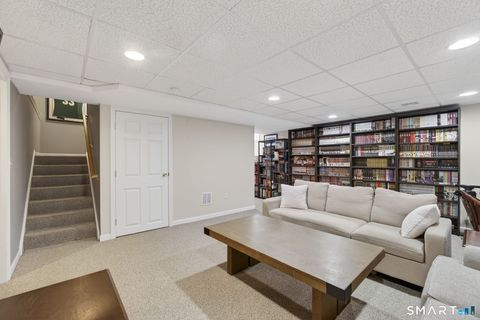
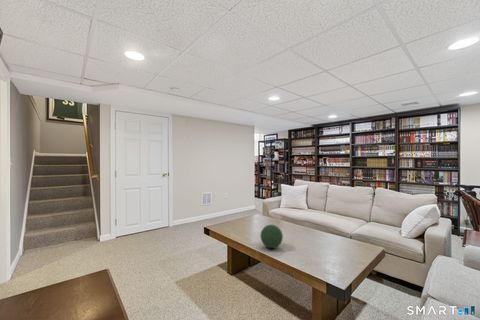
+ decorative orb (271, 236)
